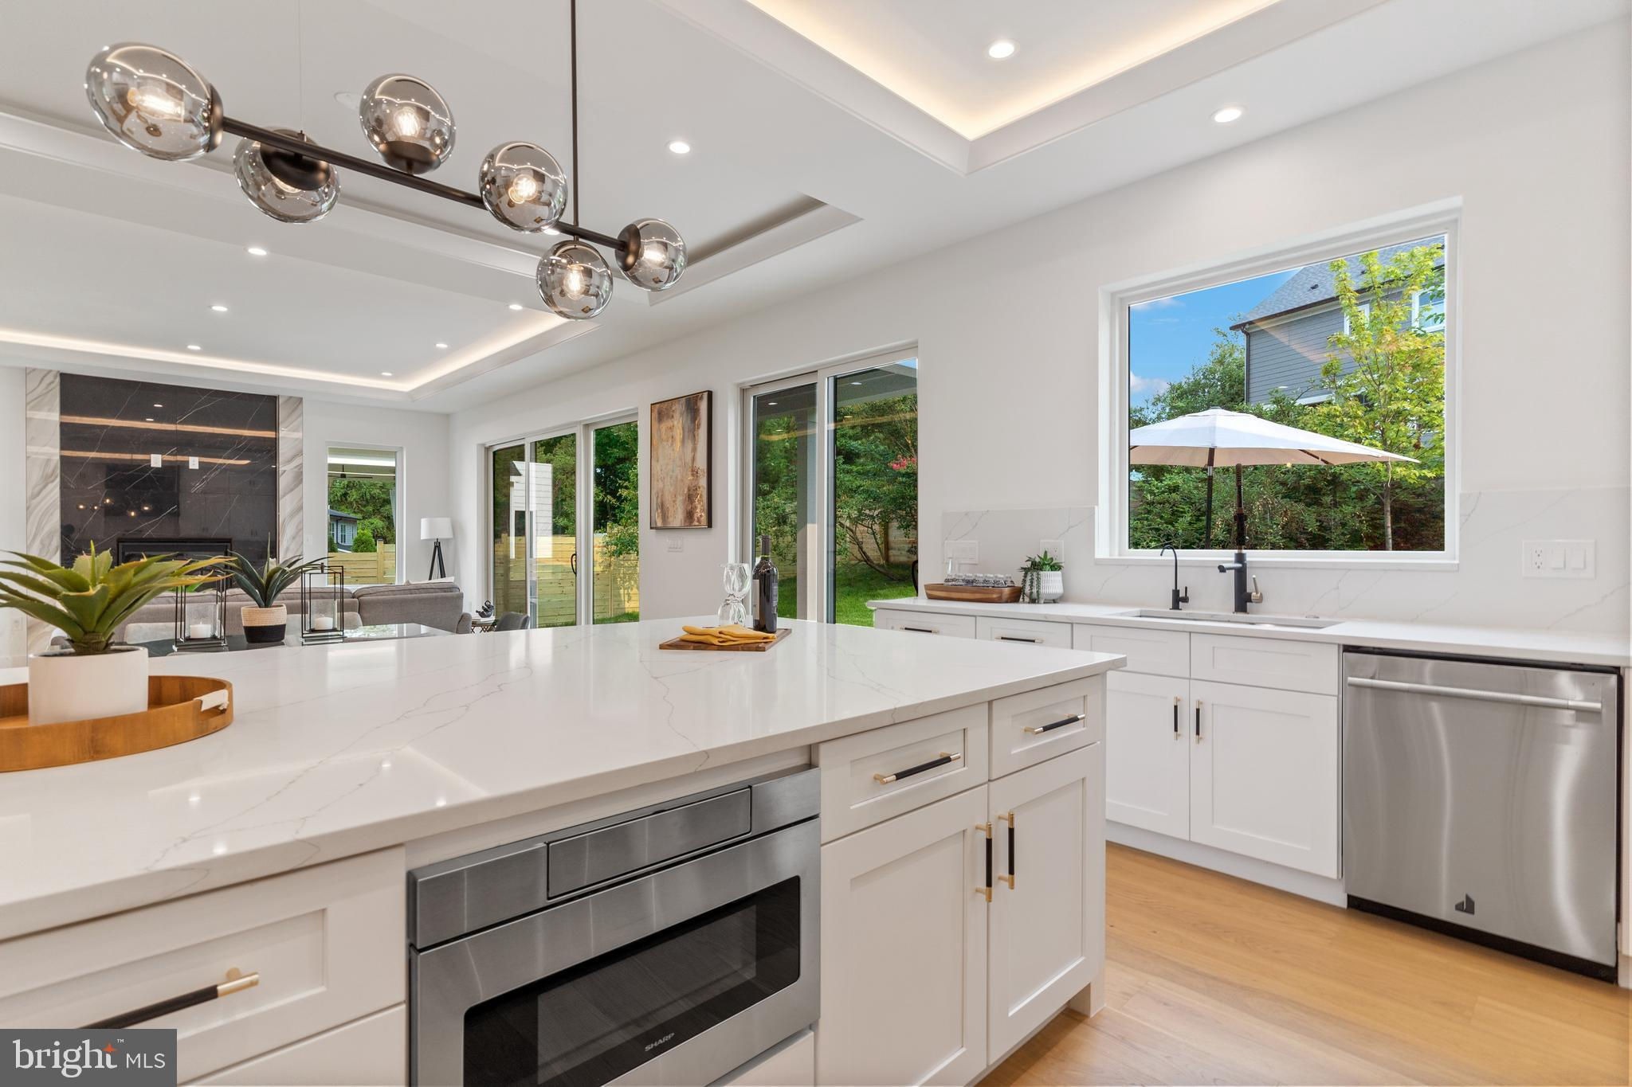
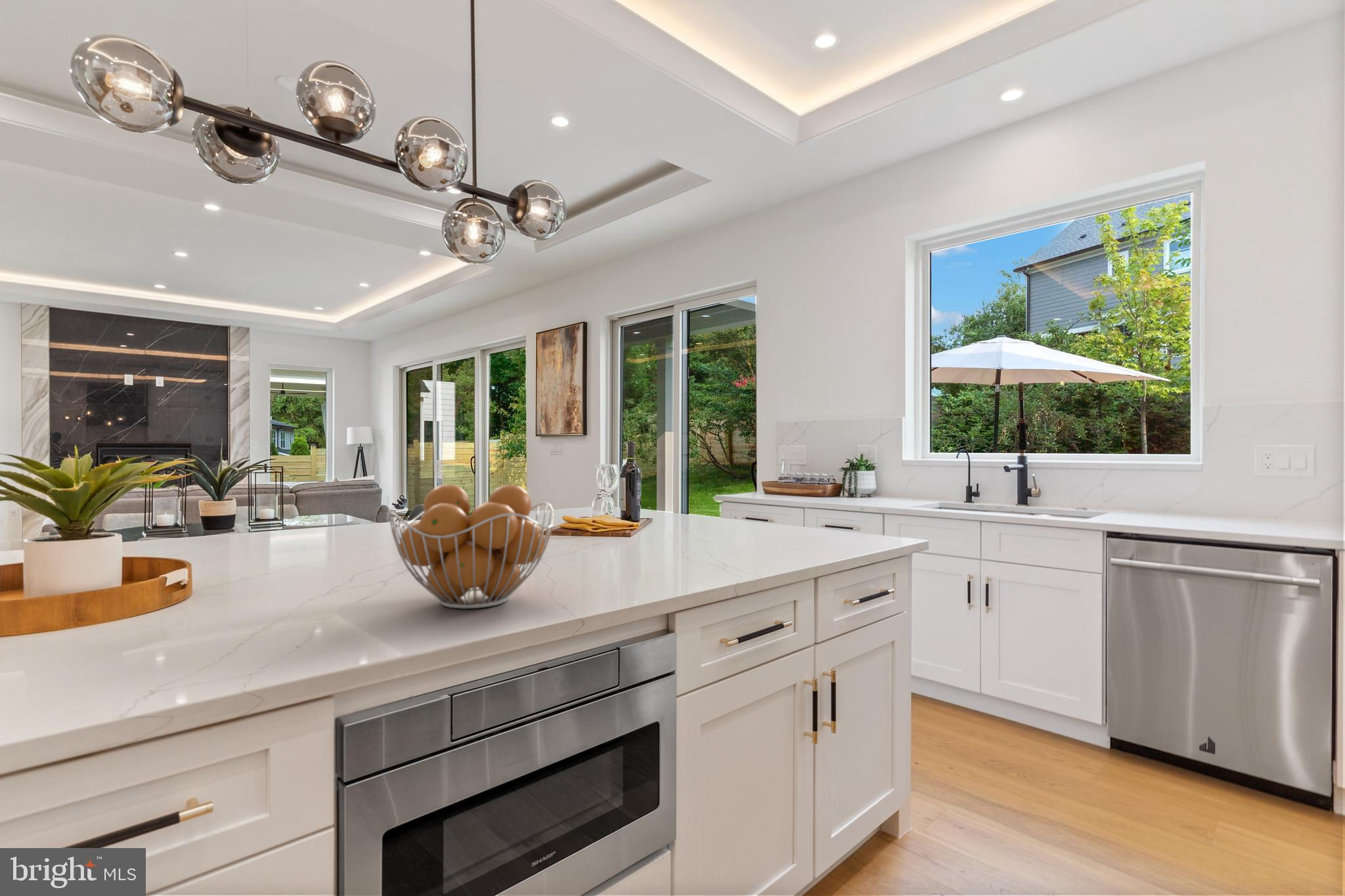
+ fruit basket (475, 542)
